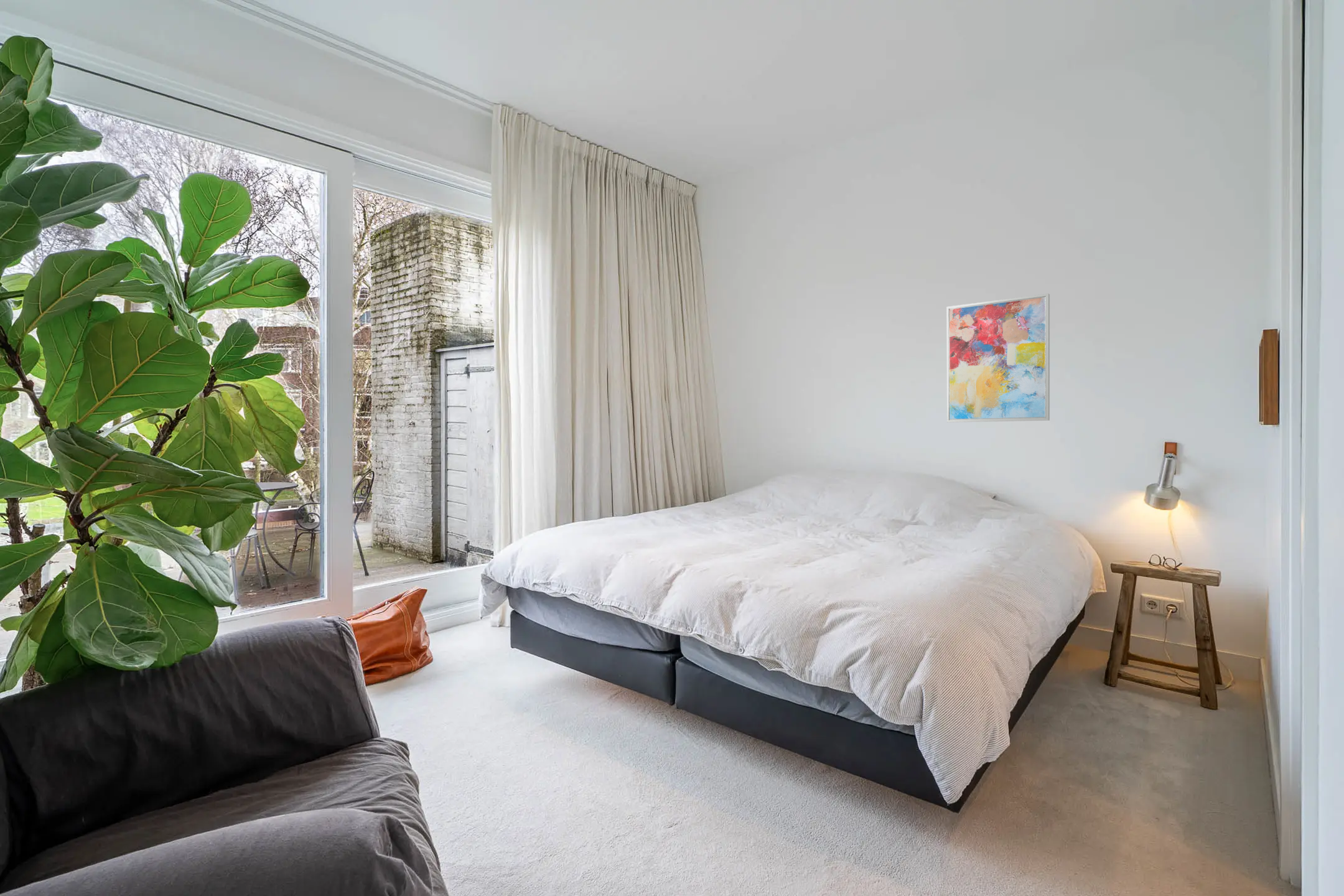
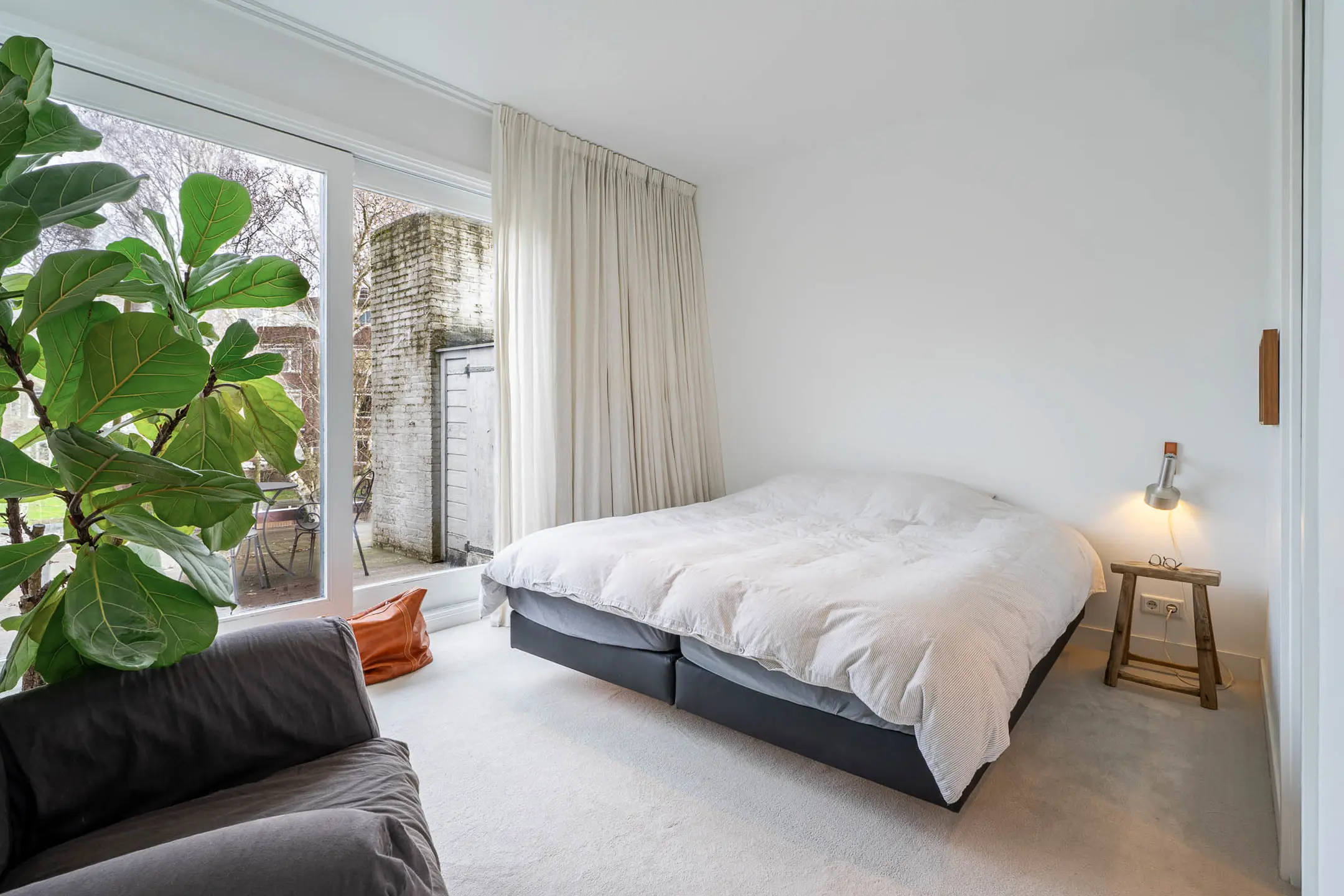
- wall art (996, 361)
